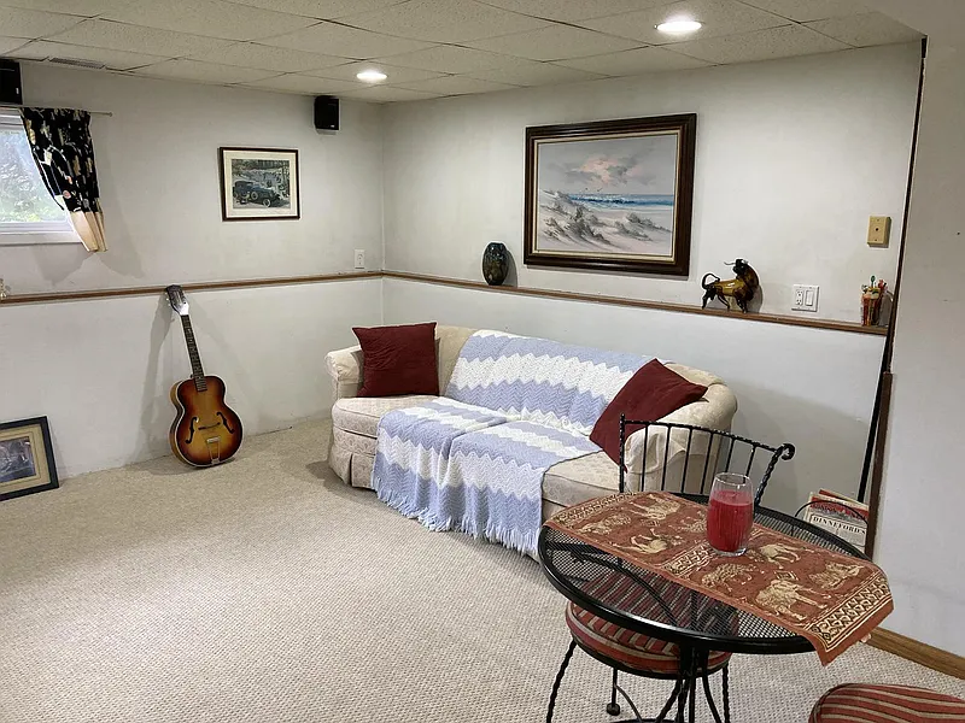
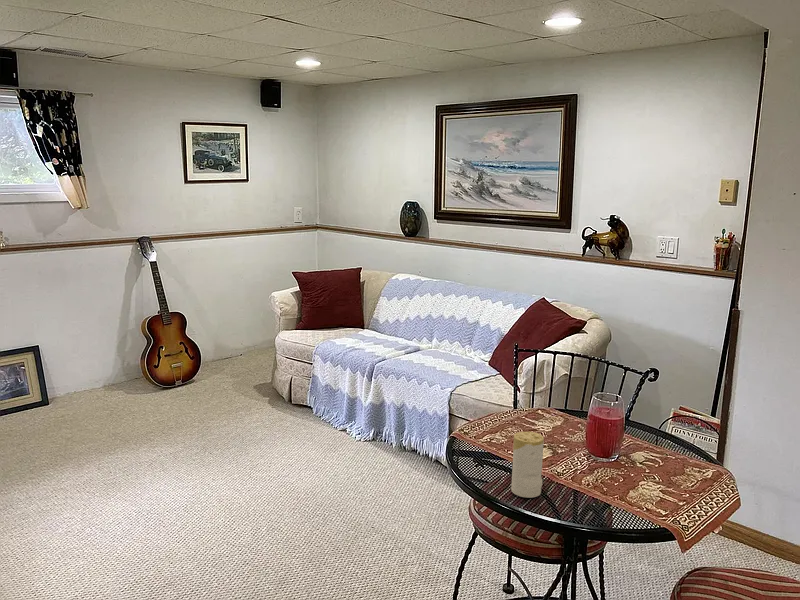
+ candle (527, 464)
